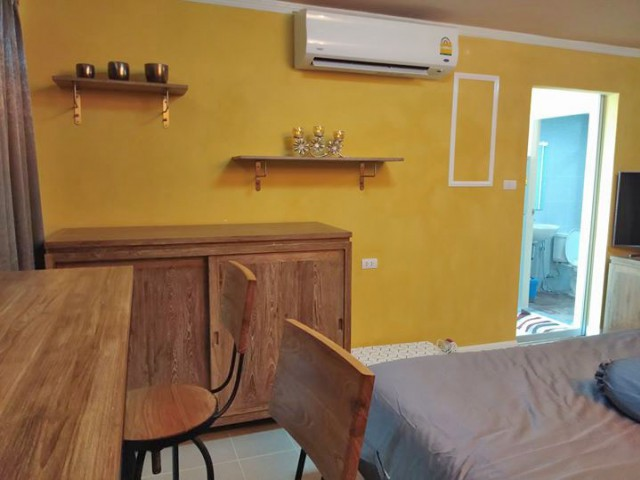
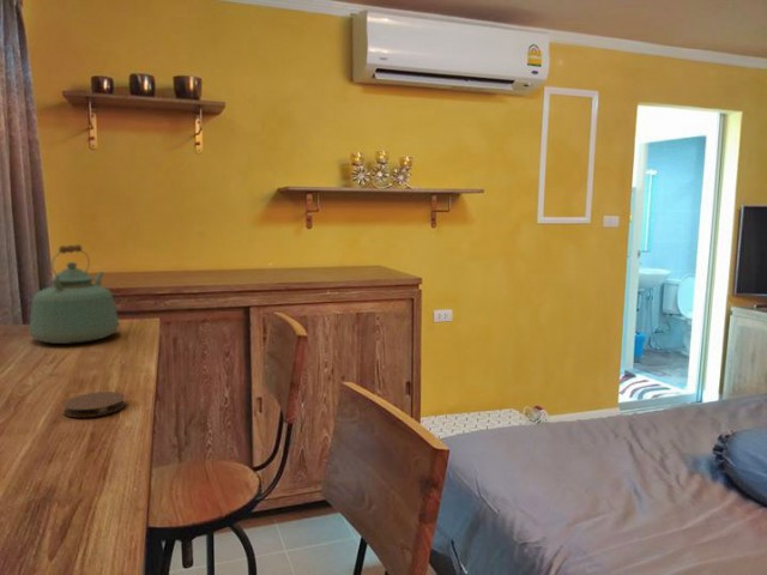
+ kettle (78, 290)
+ coaster (95, 404)
